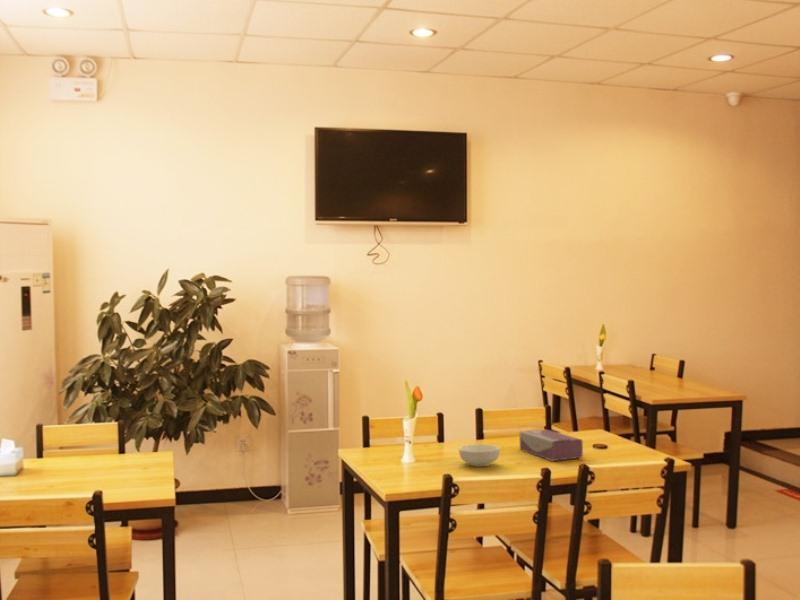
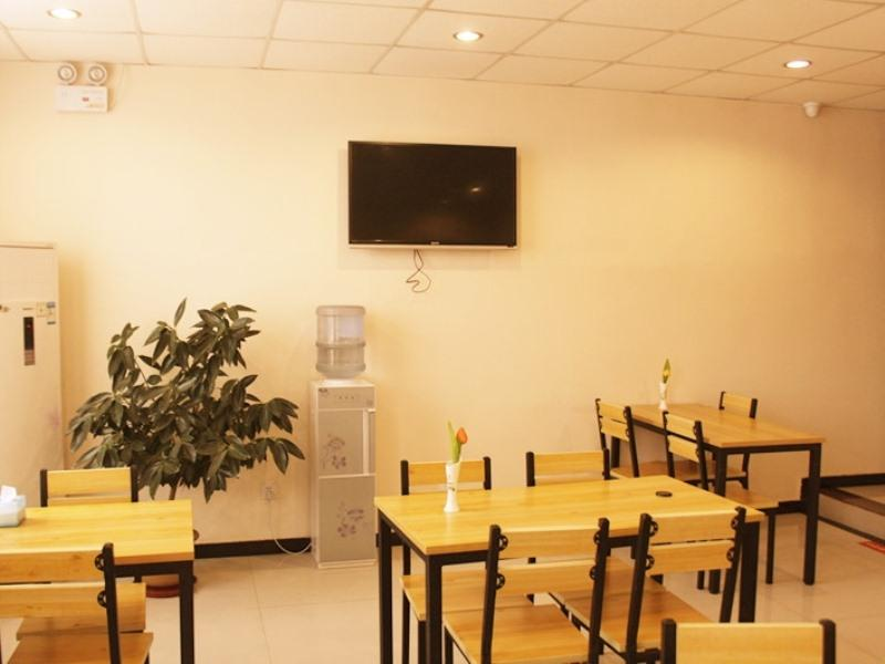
- tissue box (550, 444)
- cereal bowl (479, 456)
